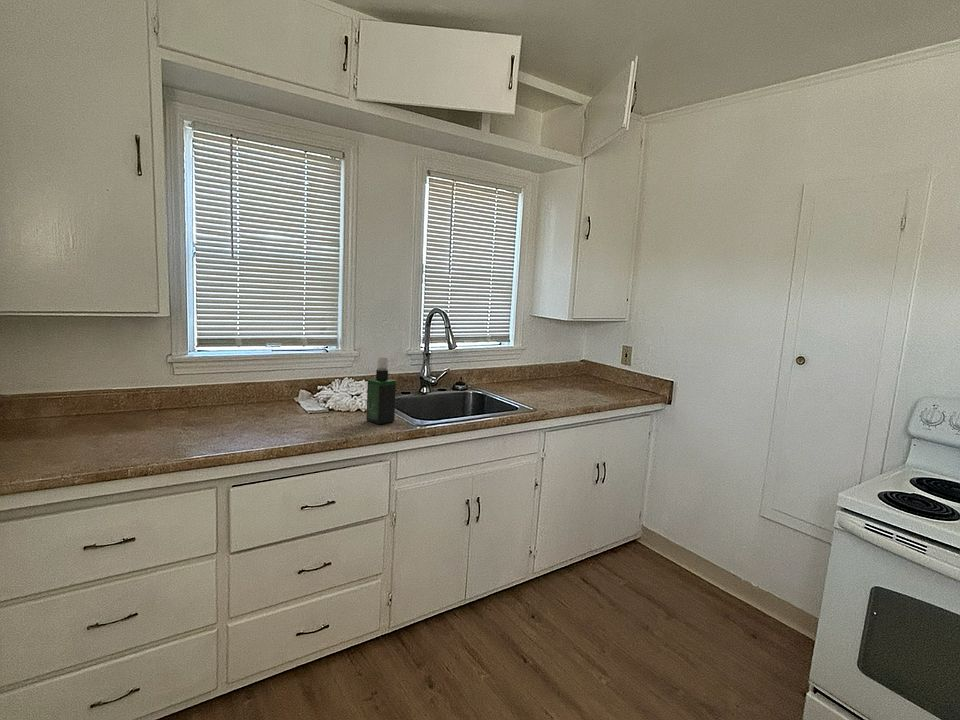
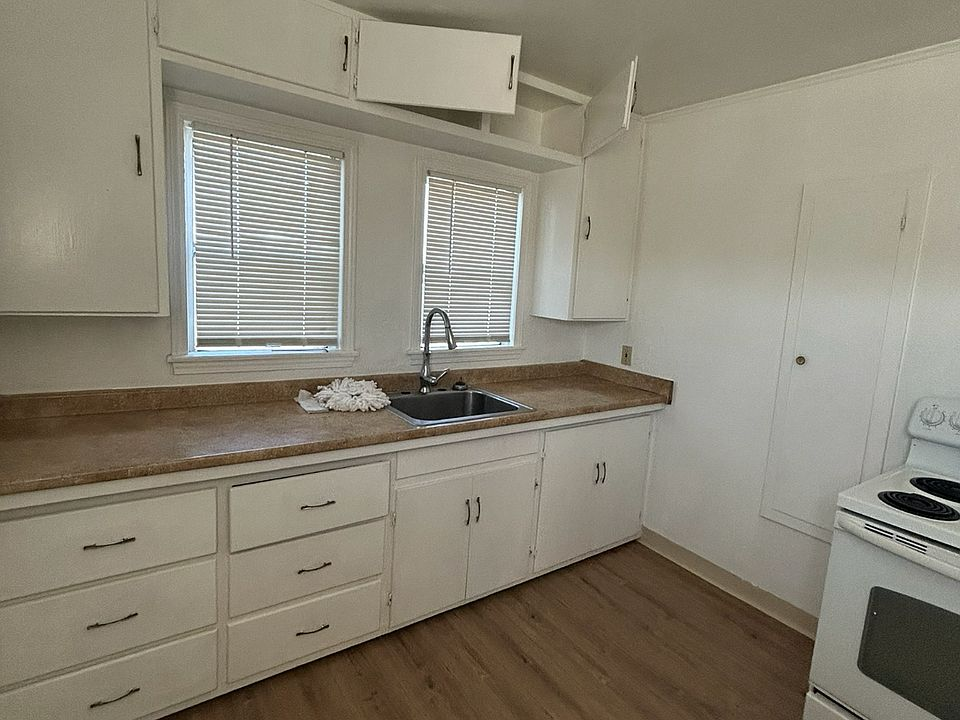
- spray bottle (381, 389)
